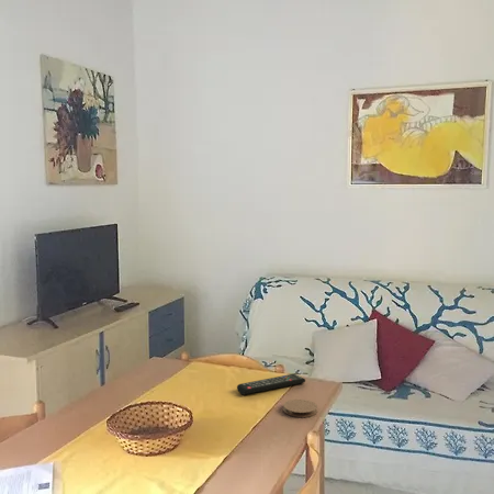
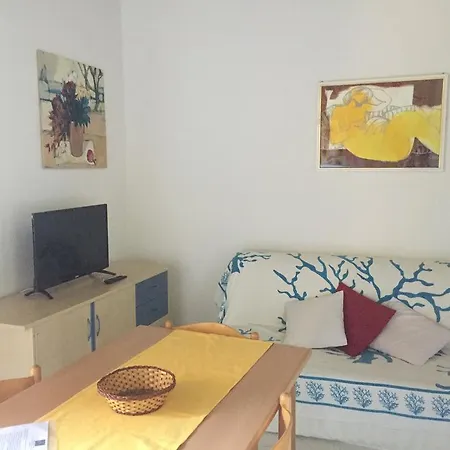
- remote control (271, 383)
- coaster (300, 407)
